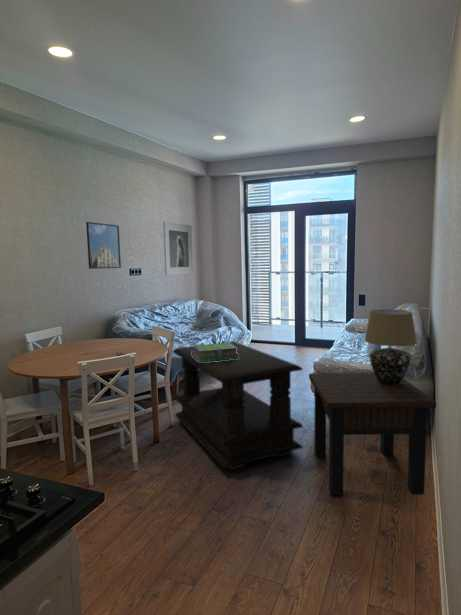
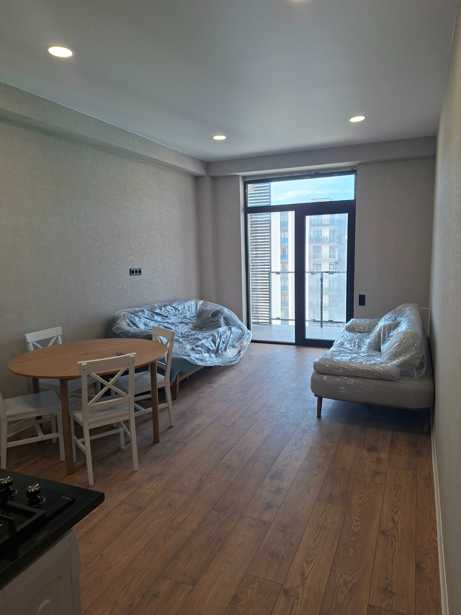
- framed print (104, 246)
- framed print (179, 249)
- coffee table (231, 396)
- table lamp (389, 347)
- side table (364, 429)
- stack of books (214, 351)
